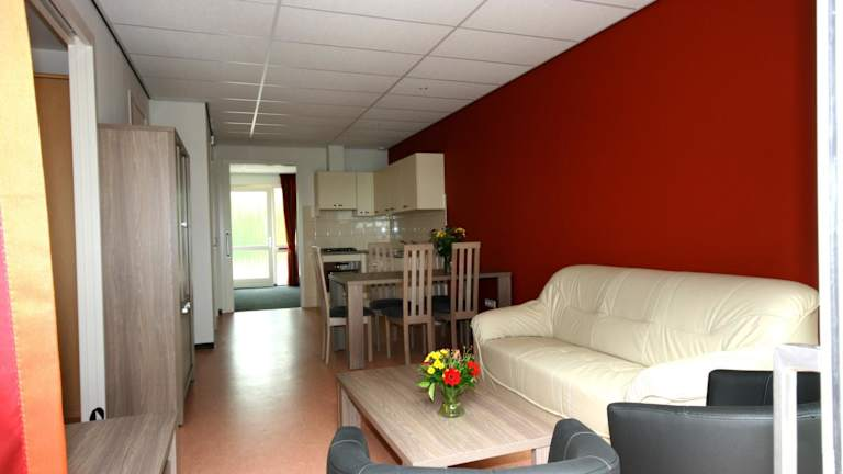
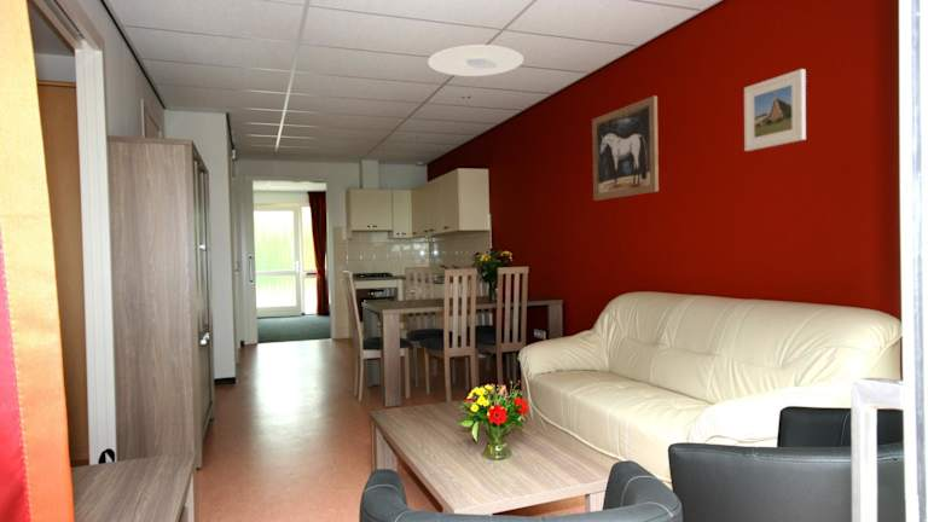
+ wall art (622, 152)
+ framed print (773, 111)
+ ceiling light (475, 57)
